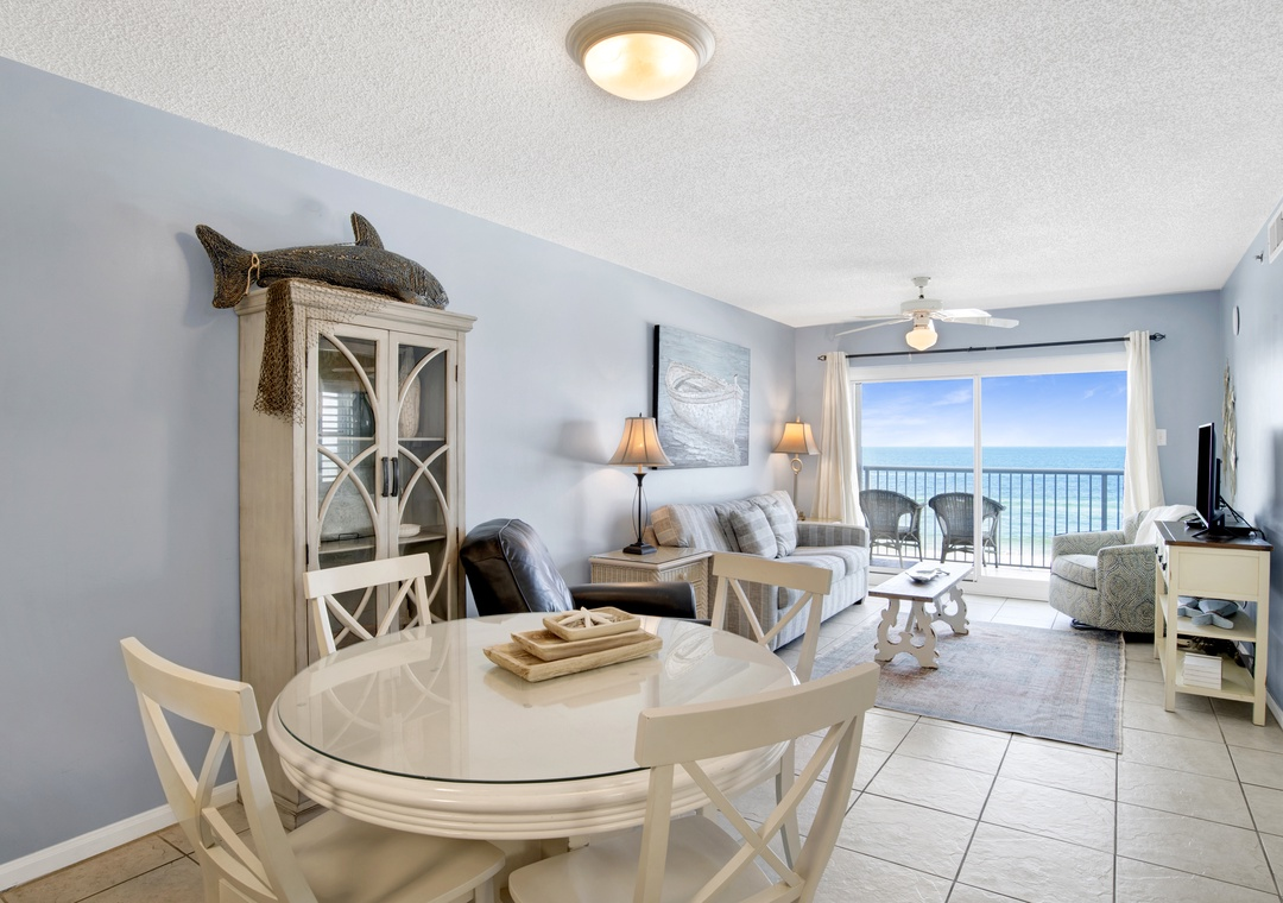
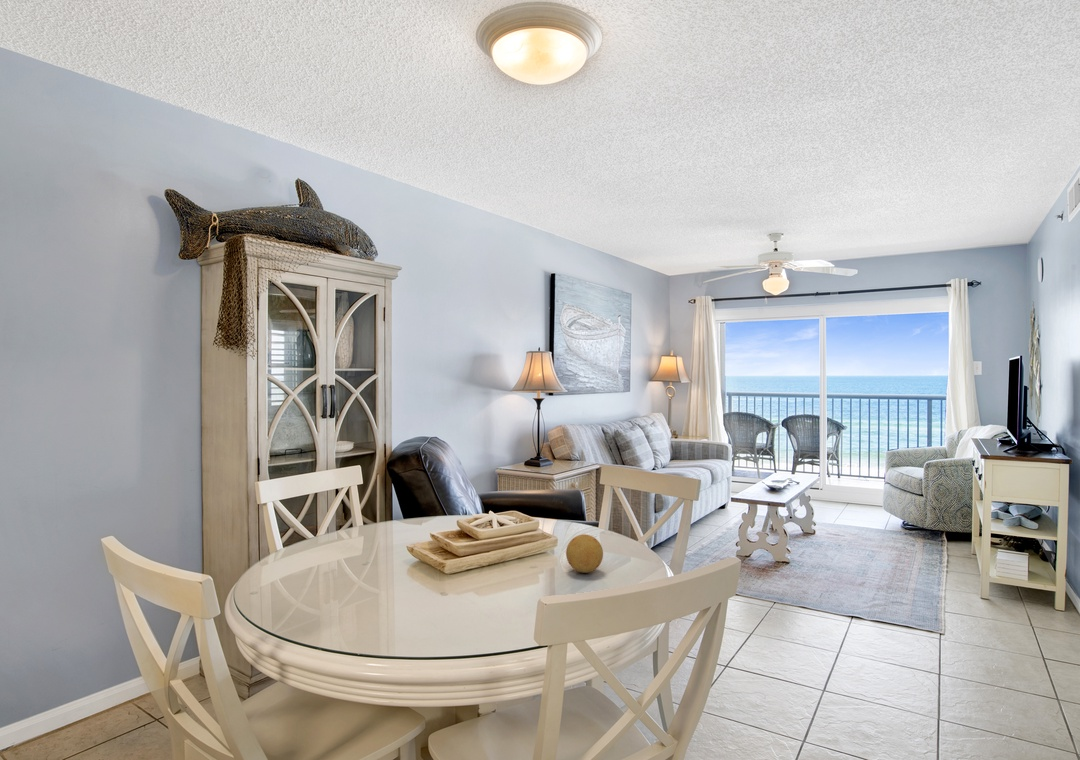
+ fruit (584, 553)
